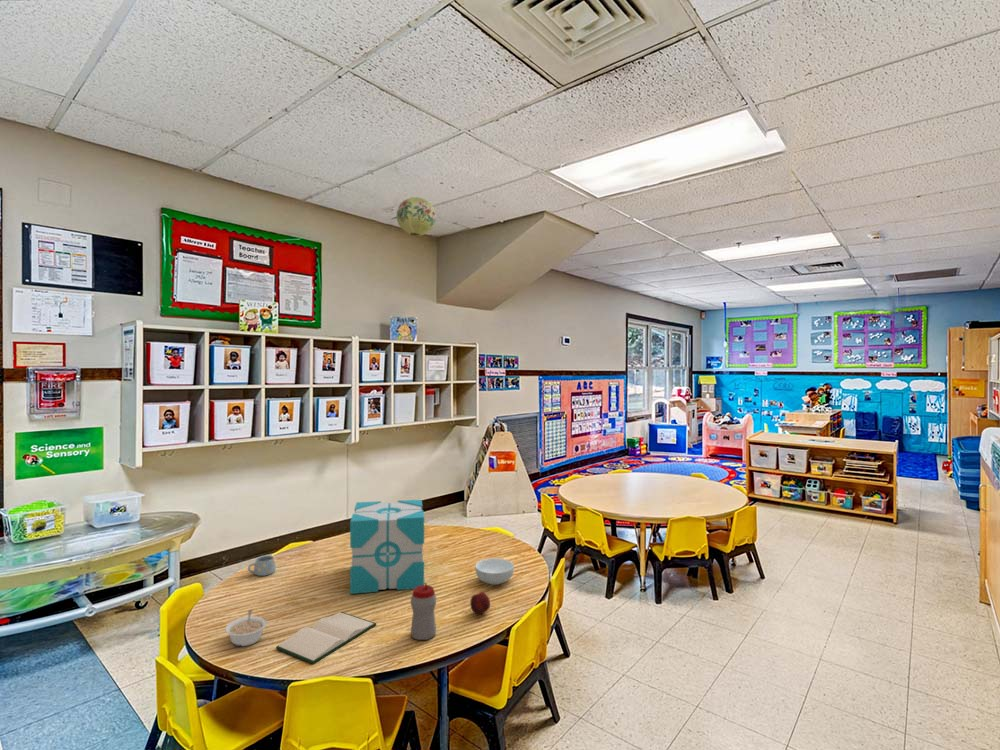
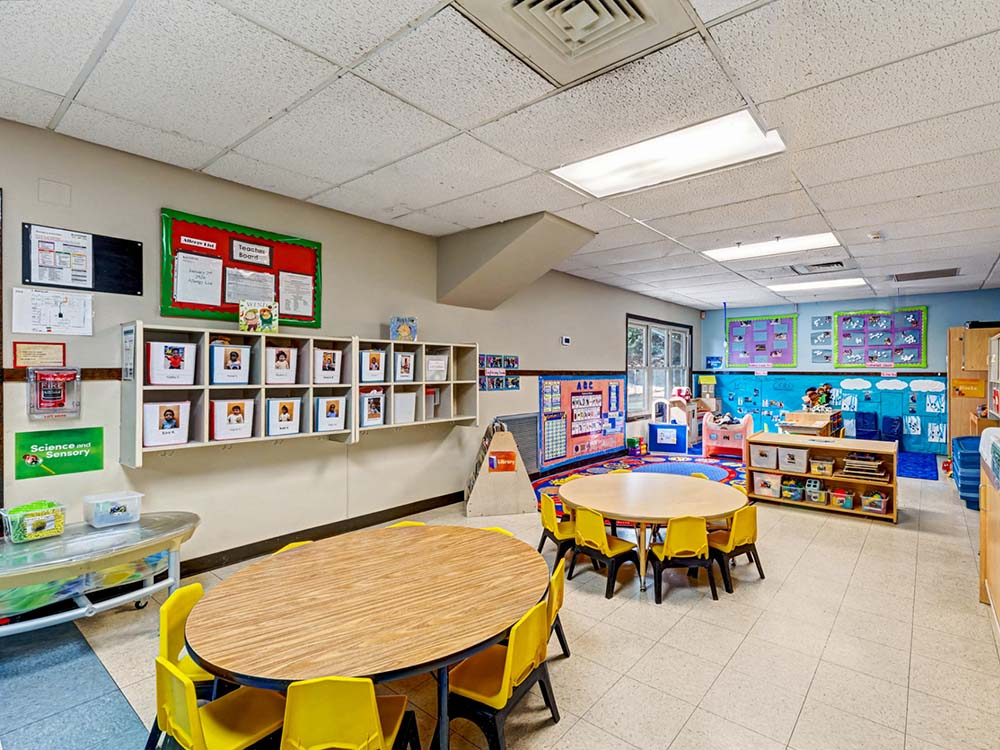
- hardback book (328, 632)
- apple (480, 603)
- puzzle (388, 543)
- sippy cup (423, 608)
- cereal bowl (494, 573)
- mug (261, 567)
- paper lantern (416, 216)
- legume (245, 630)
